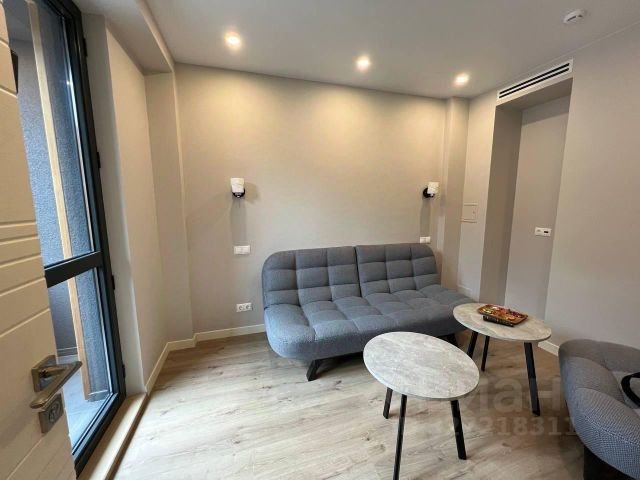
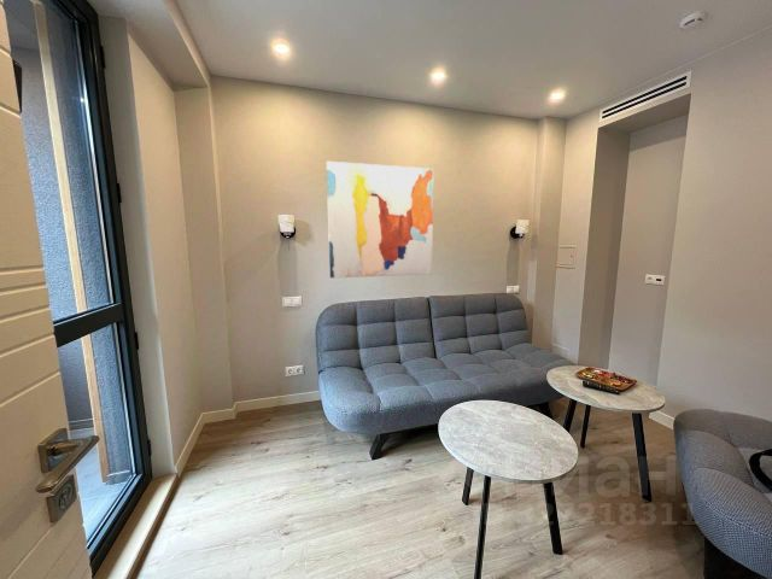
+ wall art (382, 222)
